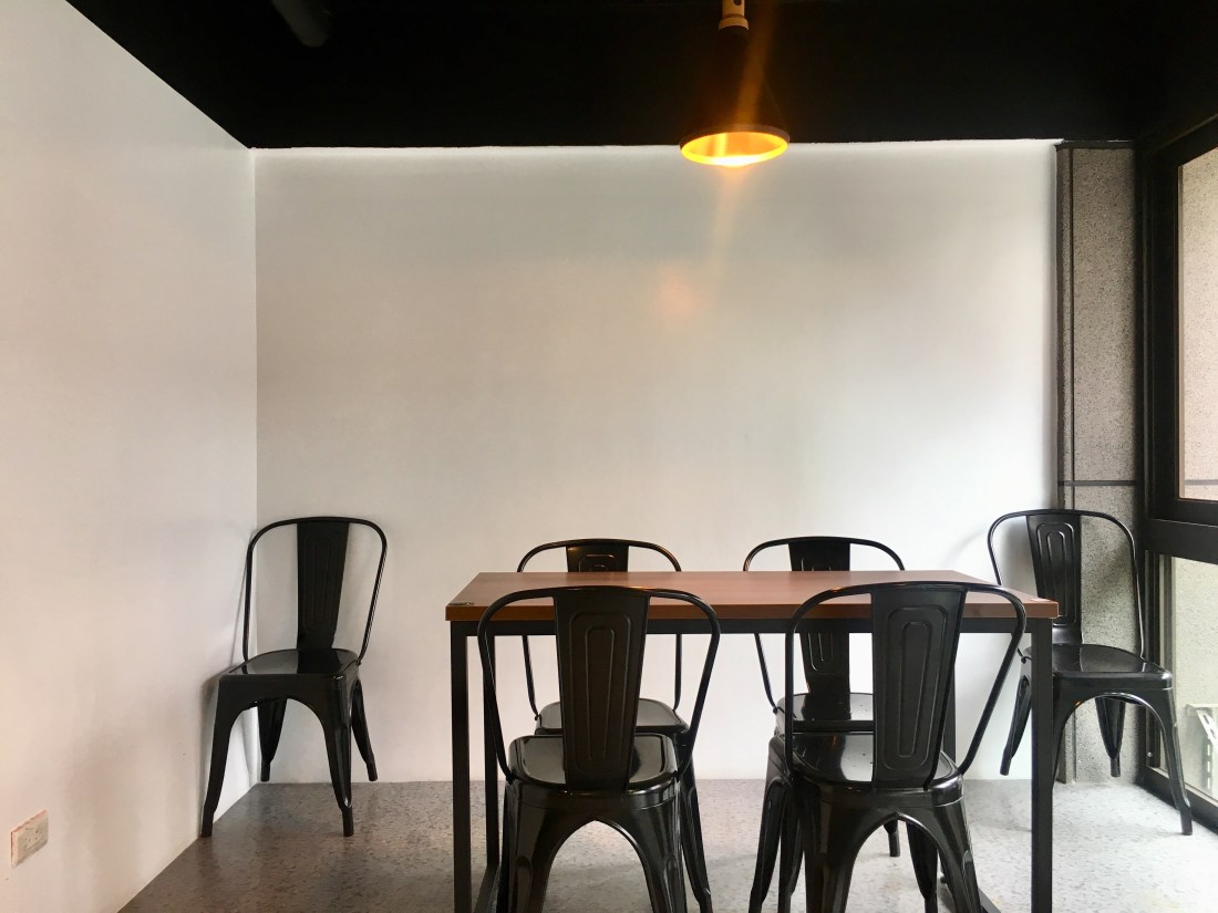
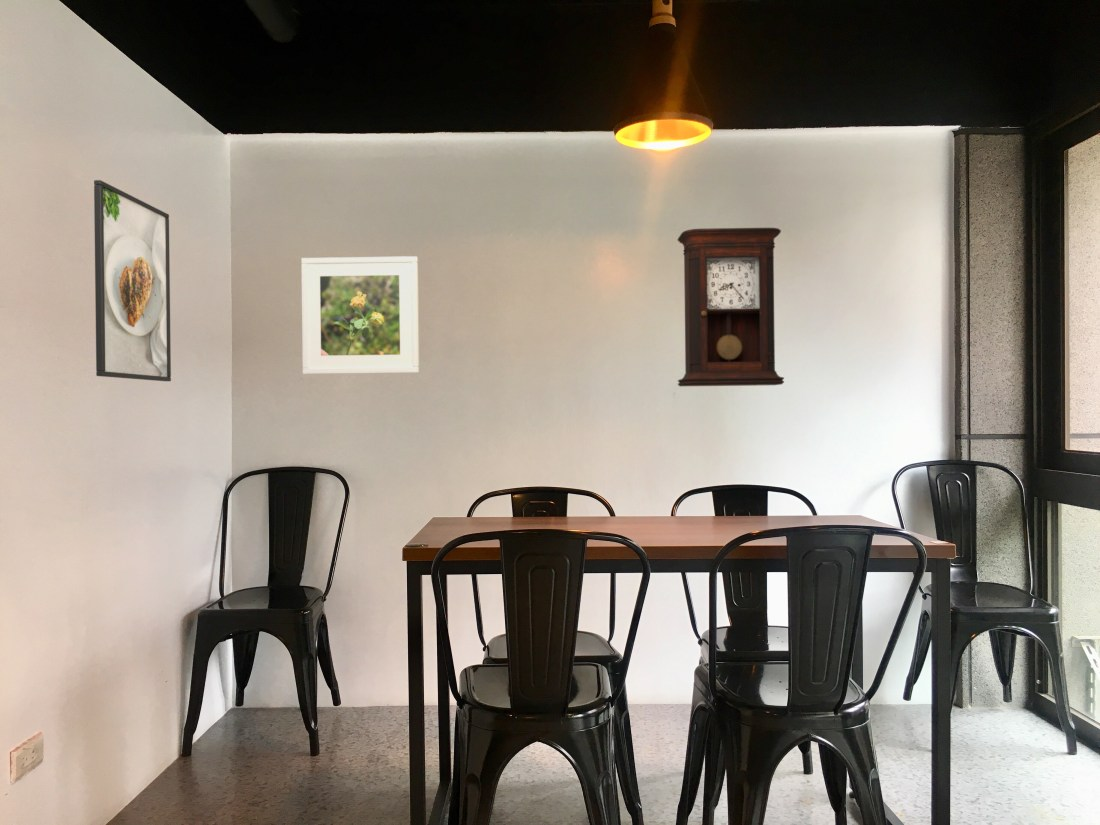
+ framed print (360, 315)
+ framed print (135, 288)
+ pendulum clock (730, 308)
